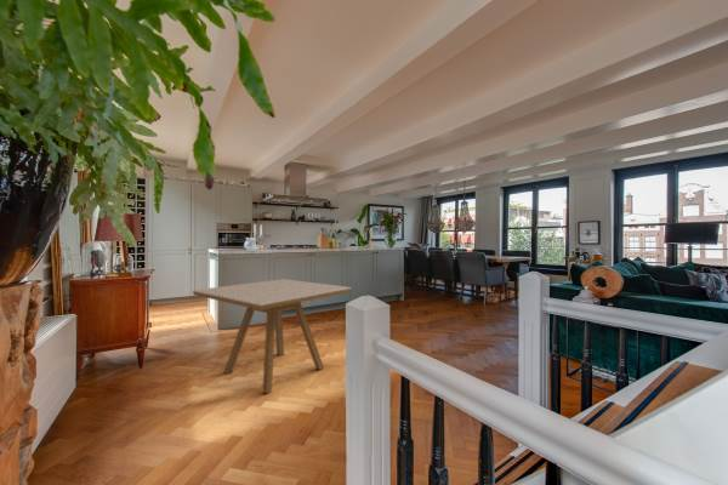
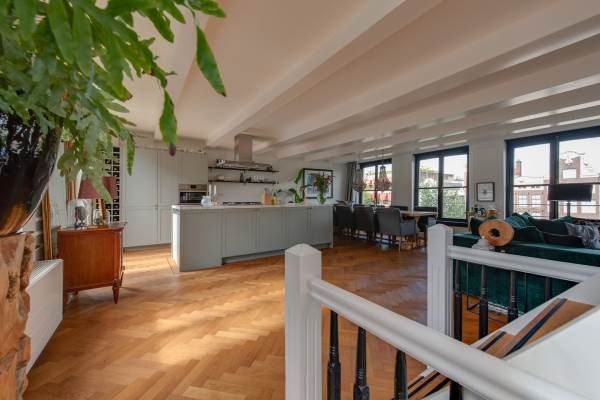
- dining table (273, 329)
